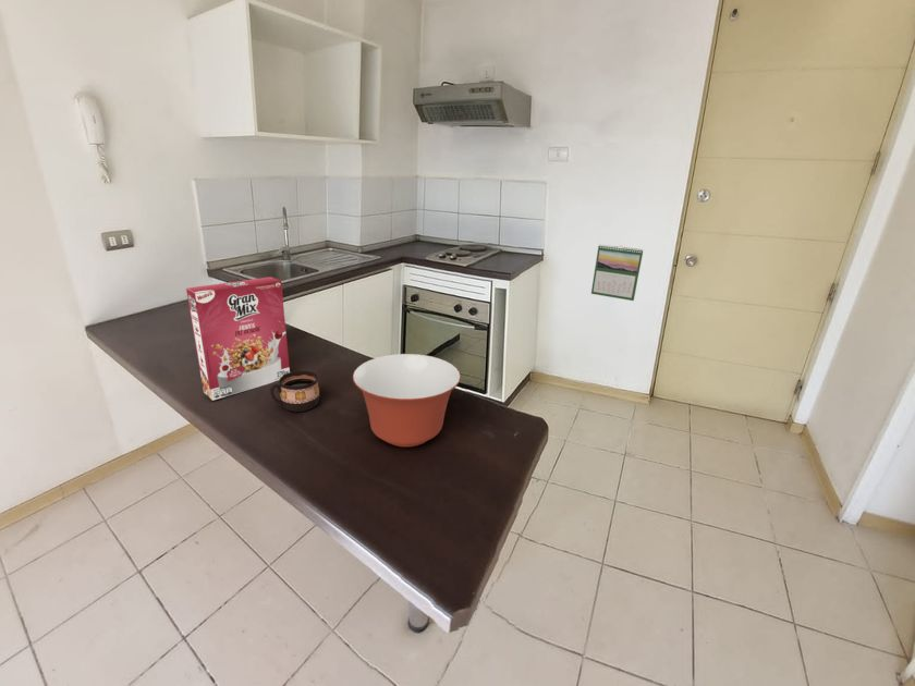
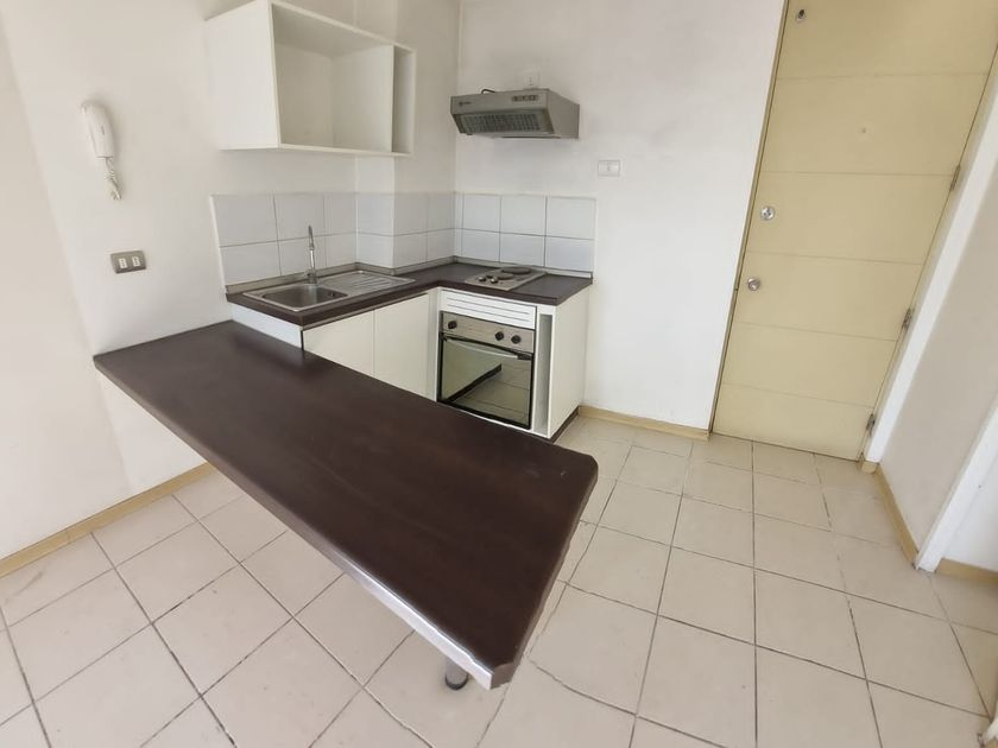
- calendar (615, 271)
- cup (297, 391)
- mixing bowl (406, 404)
- cereal box (242, 336)
